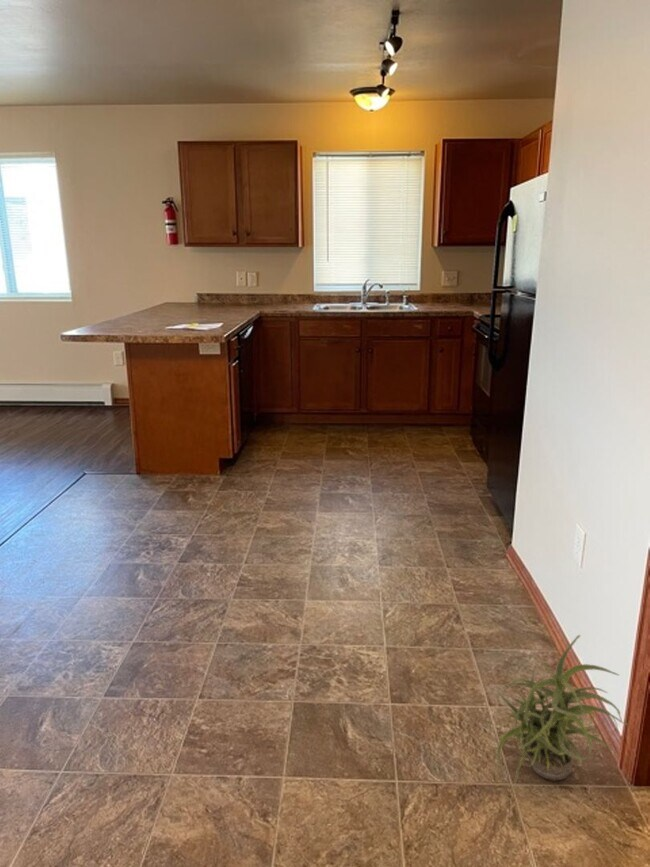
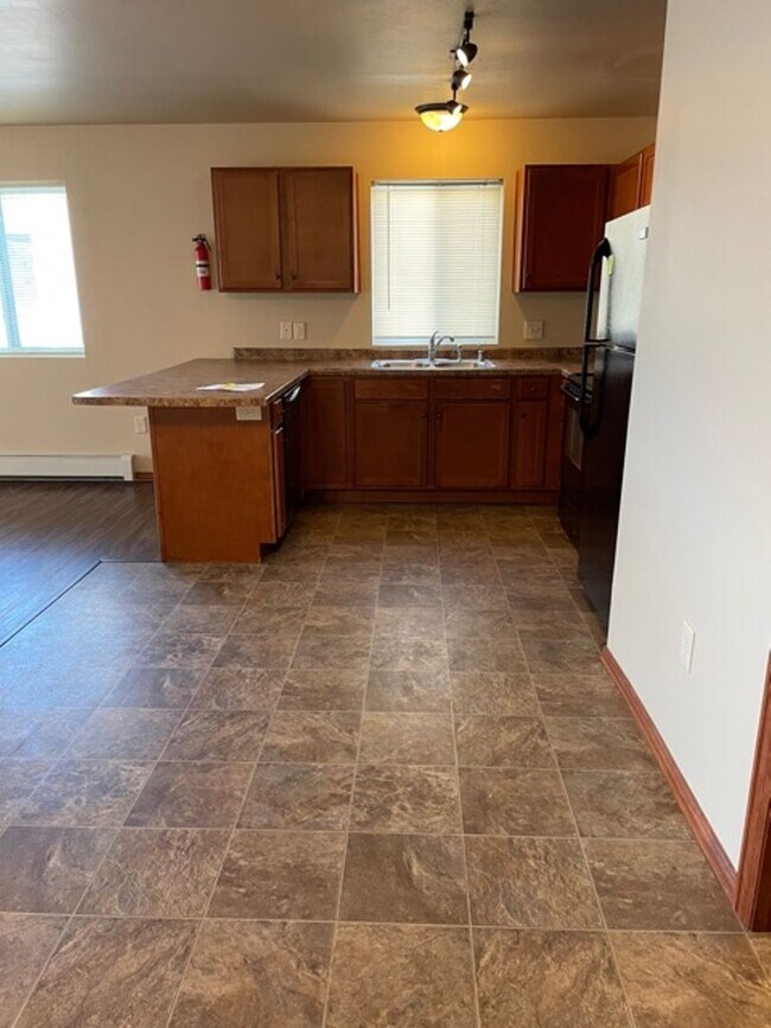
- potted plant (560, 719)
